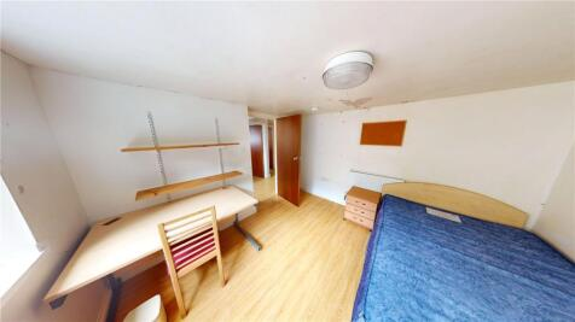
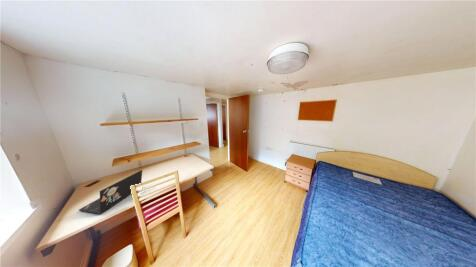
+ laptop (114, 187)
